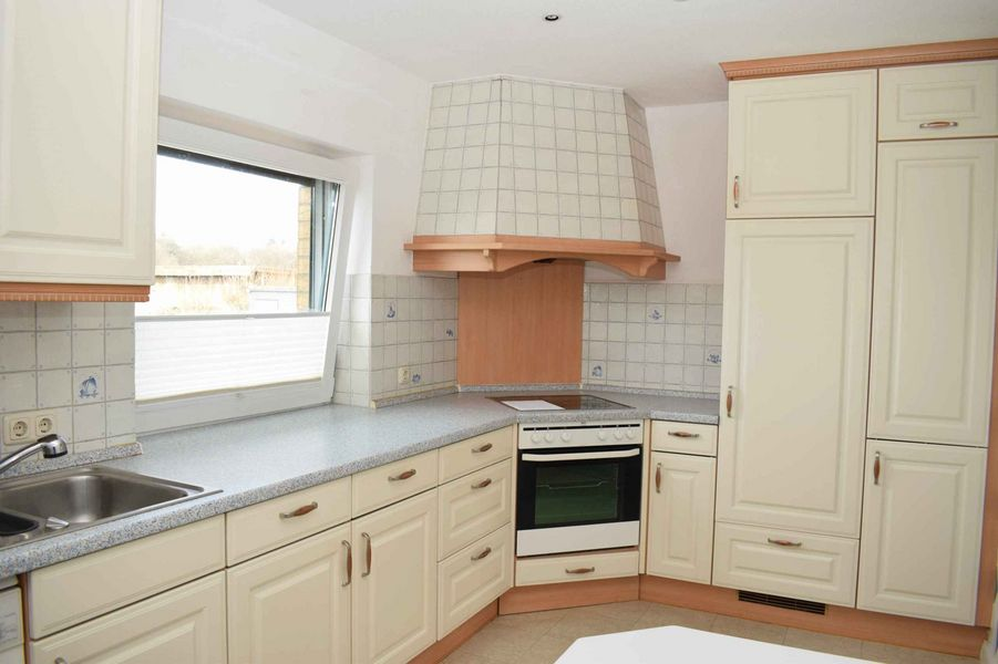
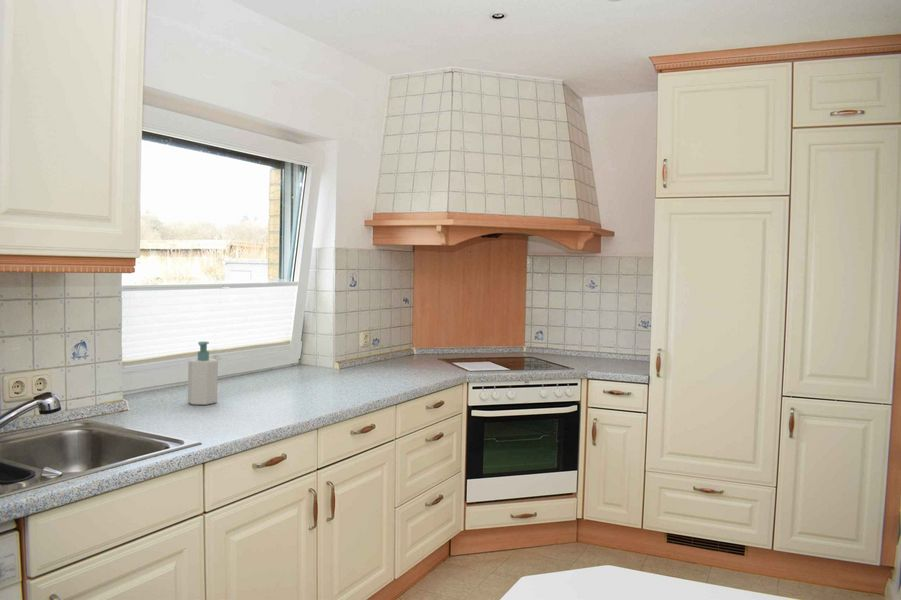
+ soap bottle (203, 372)
